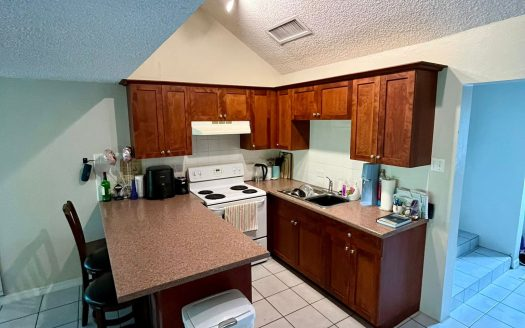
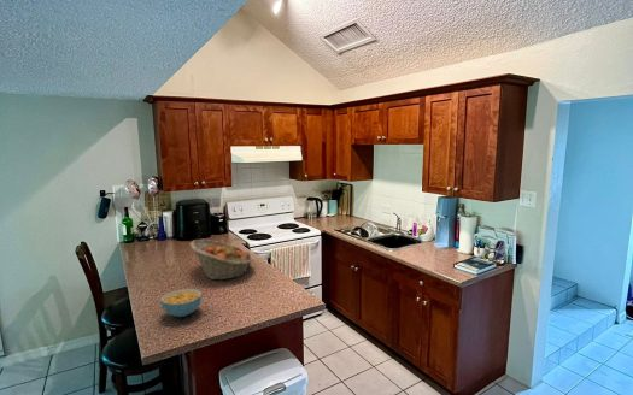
+ fruit basket (222, 257)
+ cereal bowl (182, 305)
